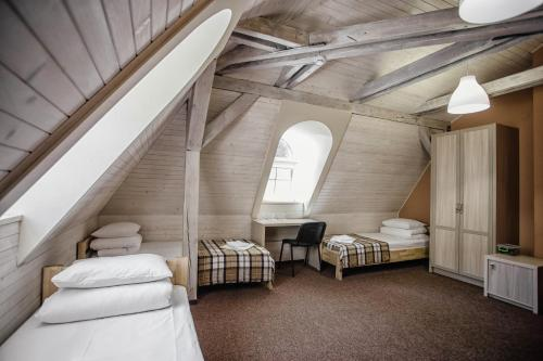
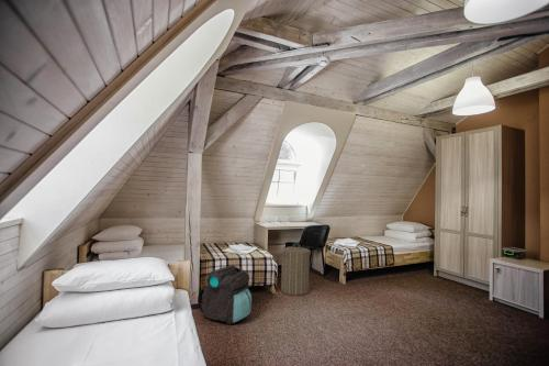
+ laundry hamper (295, 266)
+ backpack (226, 291)
